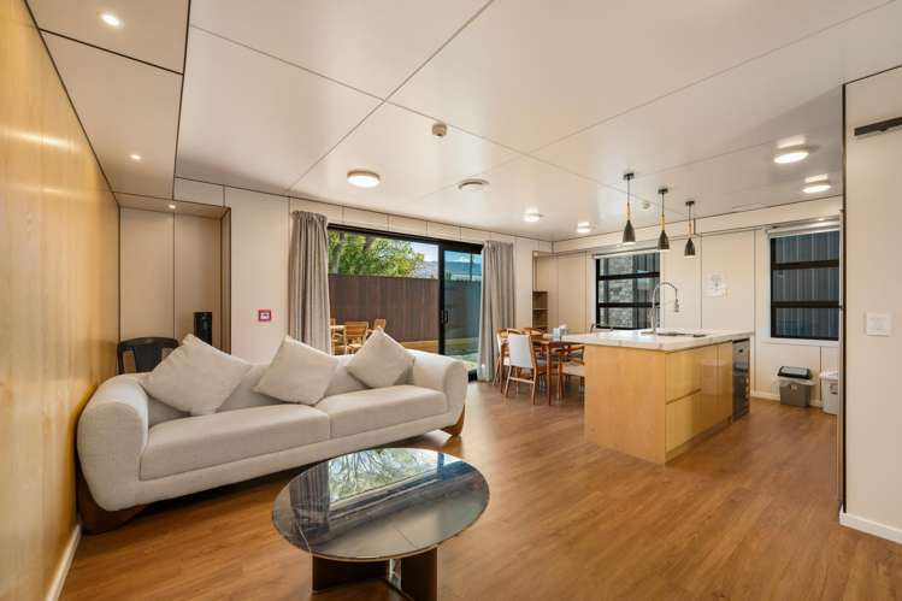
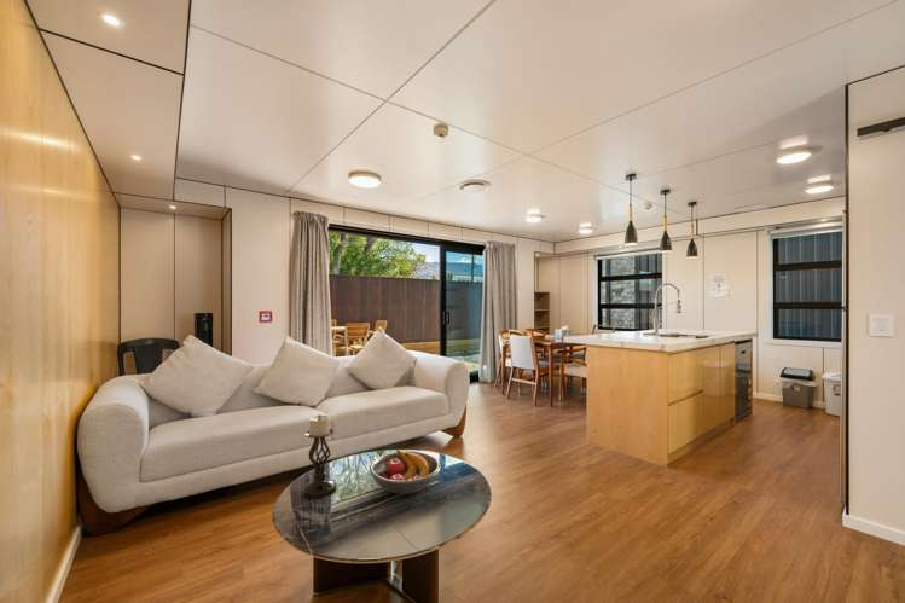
+ fruit bowl (405, 472)
+ candle holder (319, 452)
